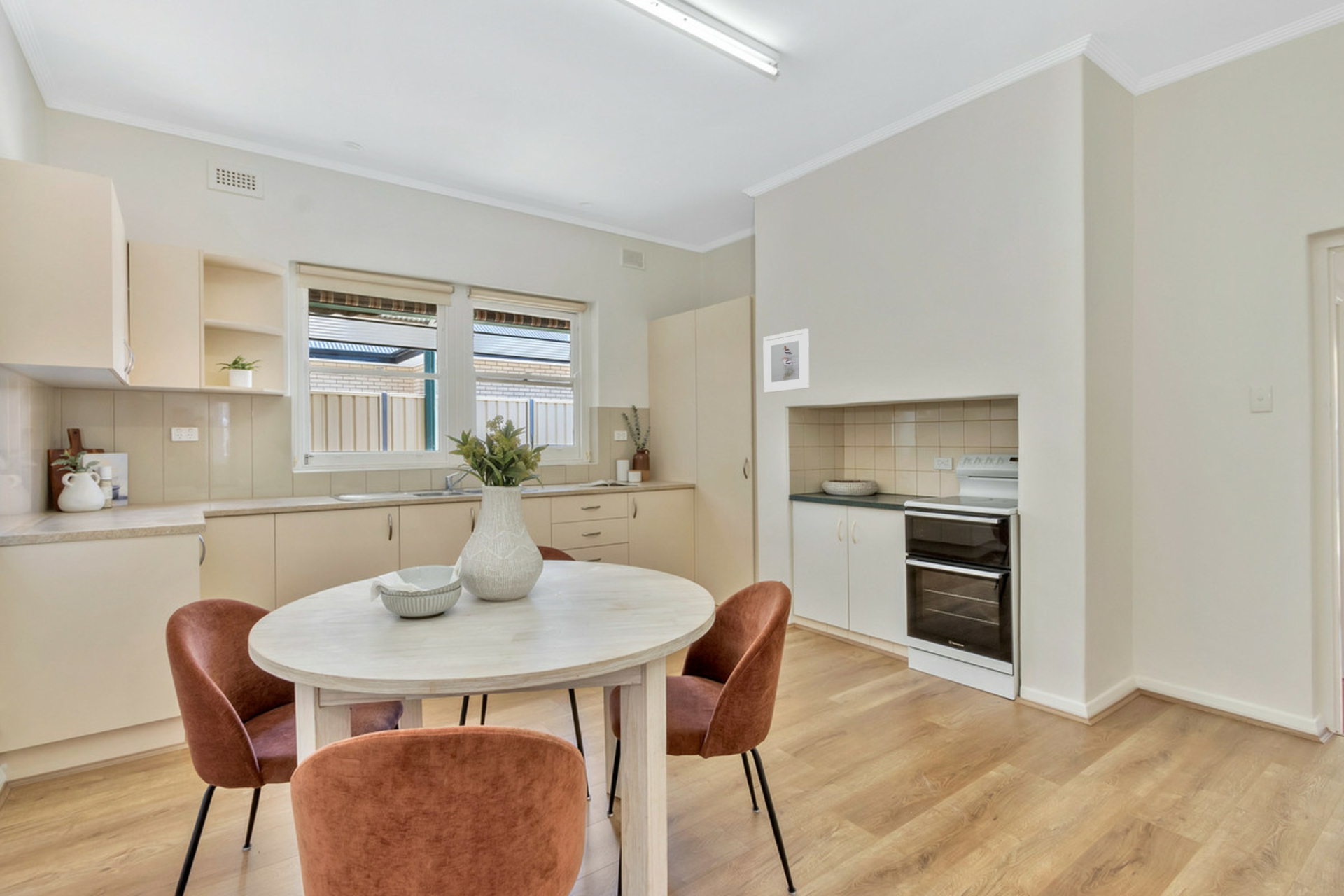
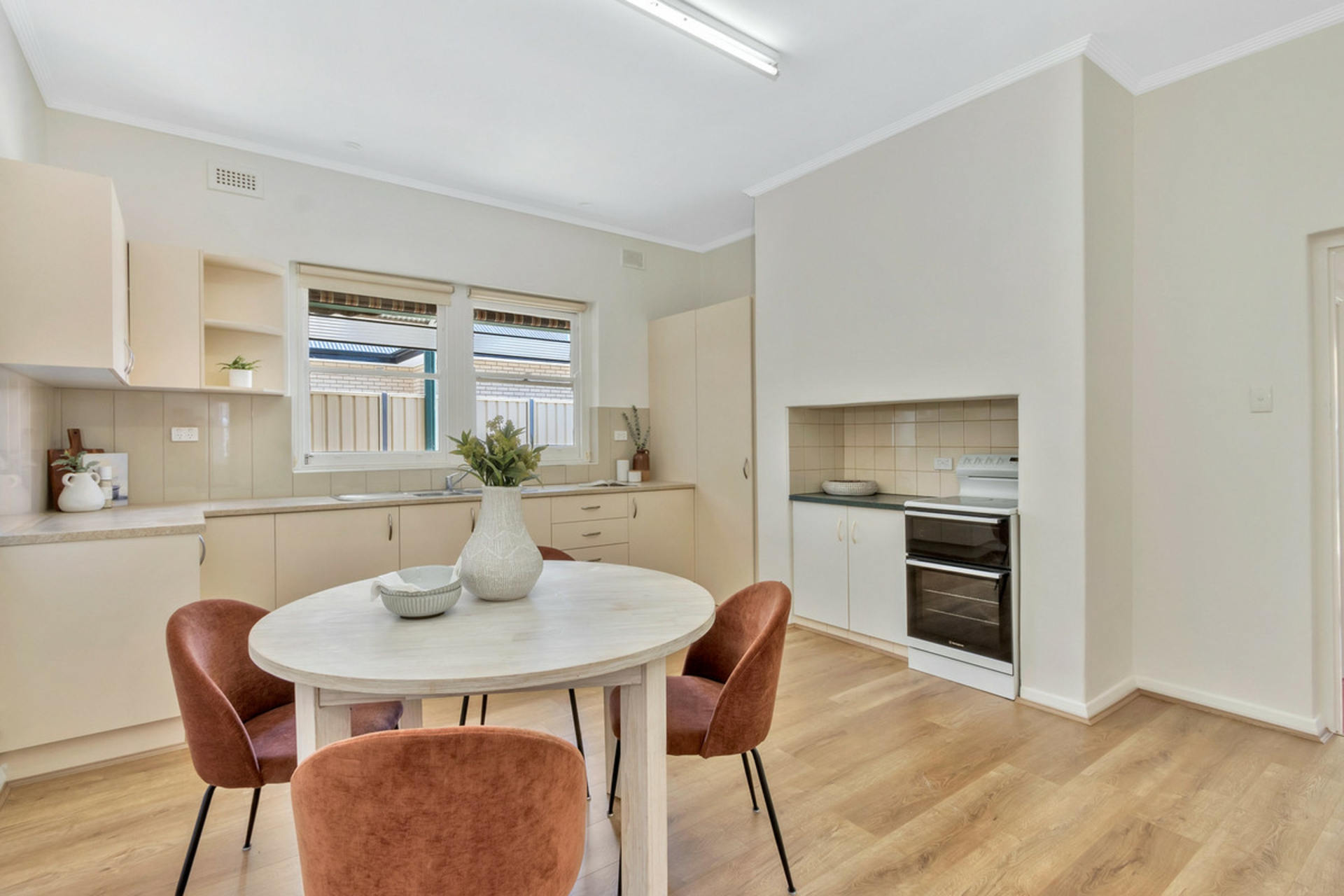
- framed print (785, 362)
